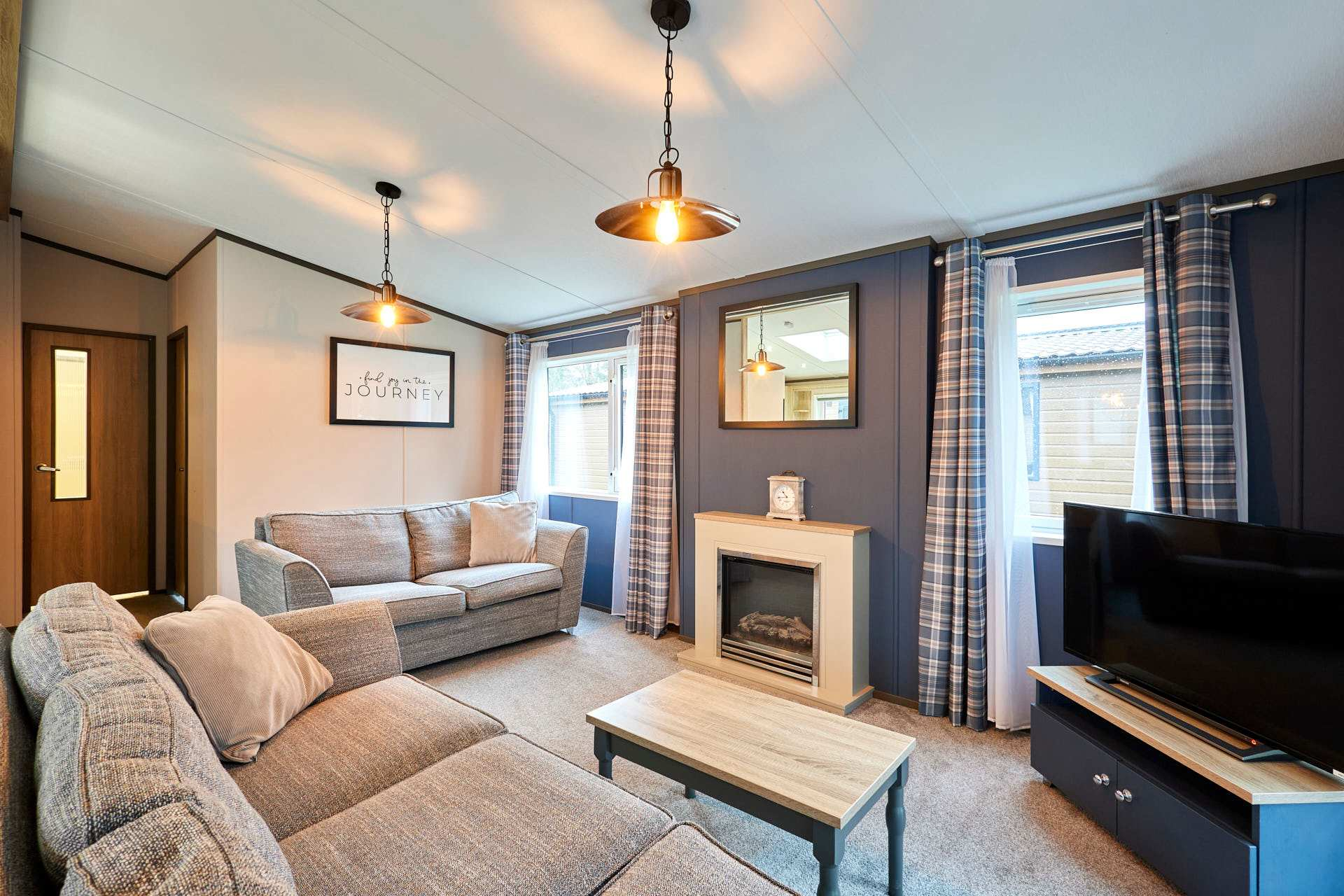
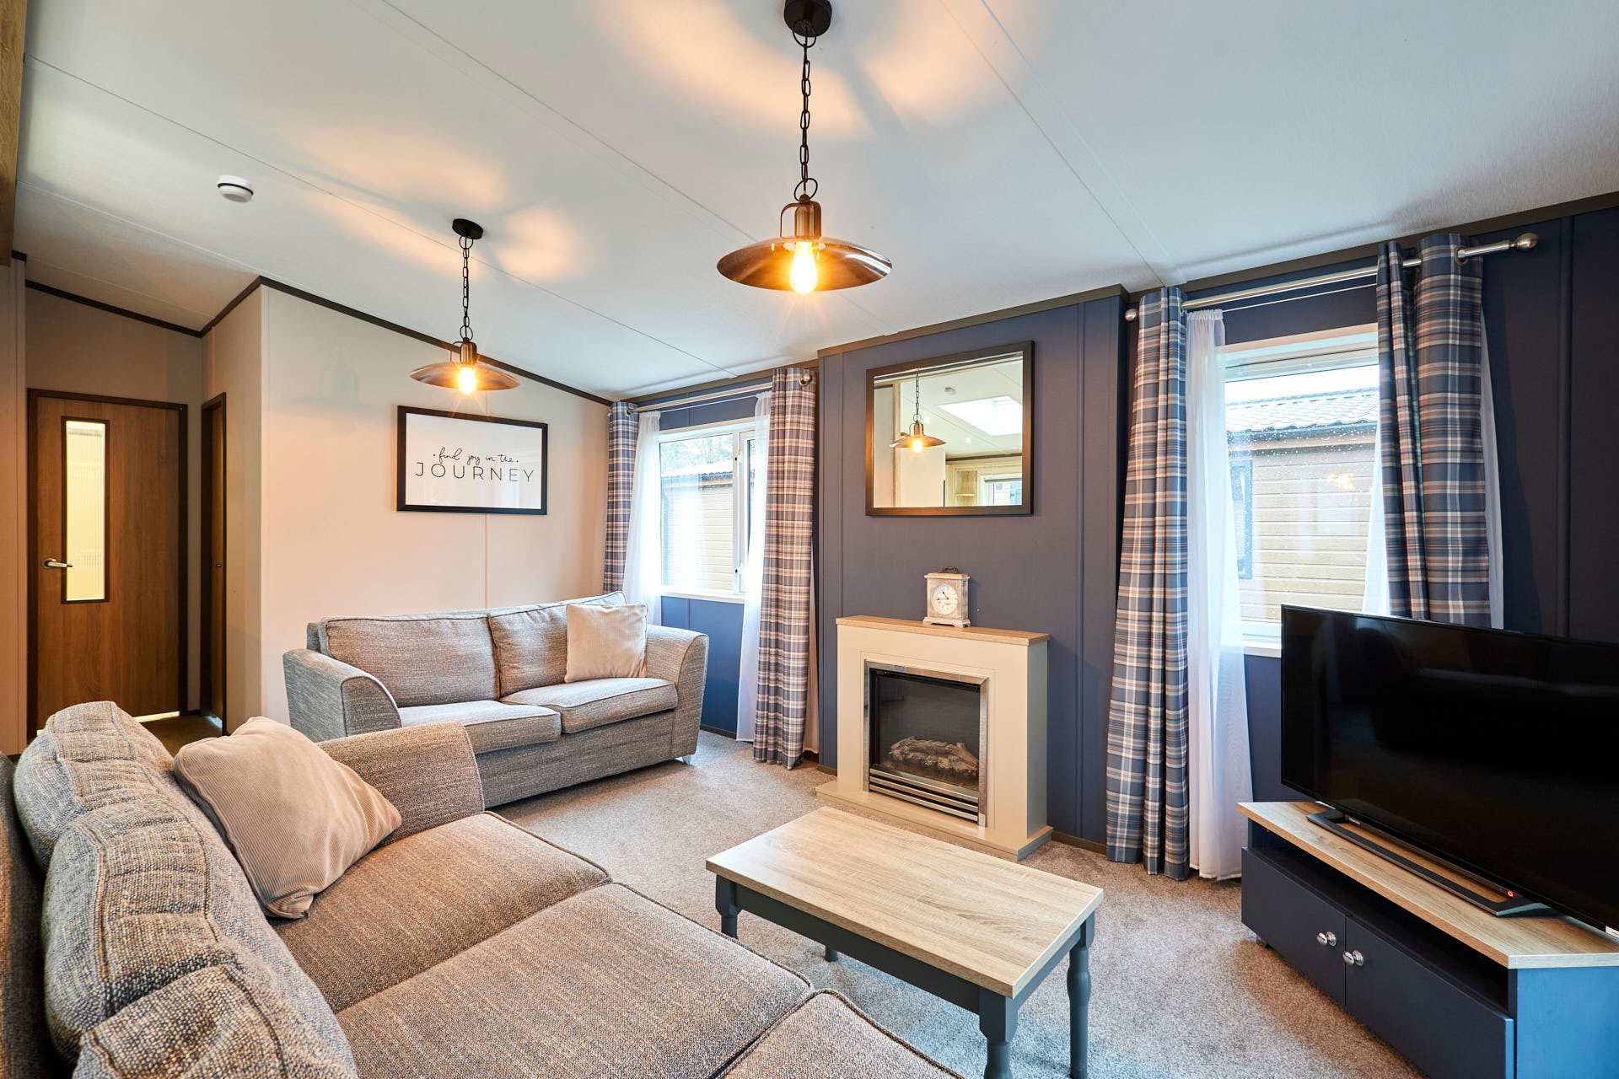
+ smoke detector (235, 189)
